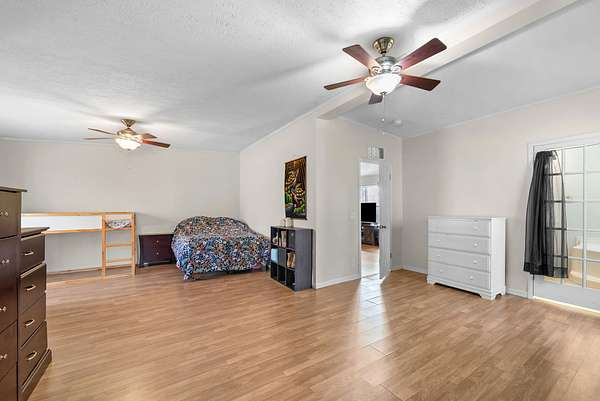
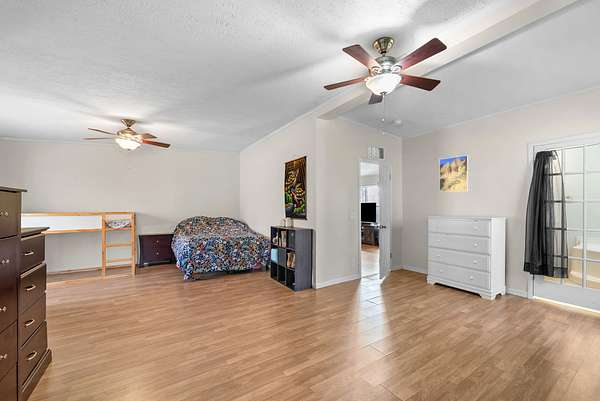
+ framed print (453, 174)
